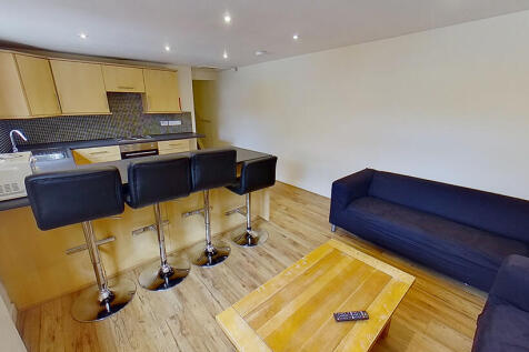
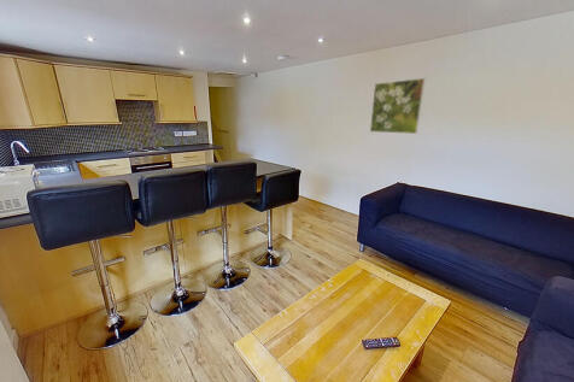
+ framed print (394, 107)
